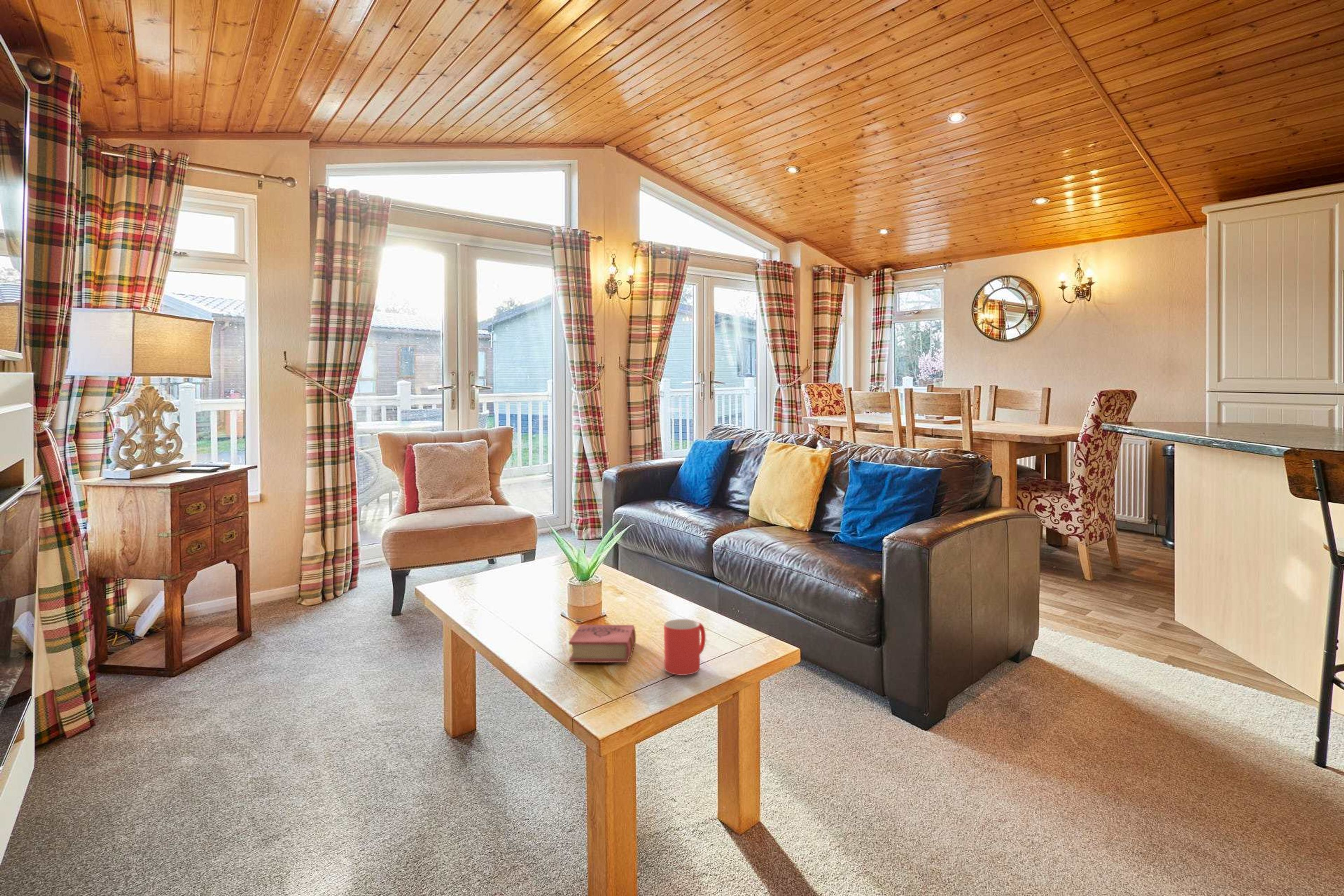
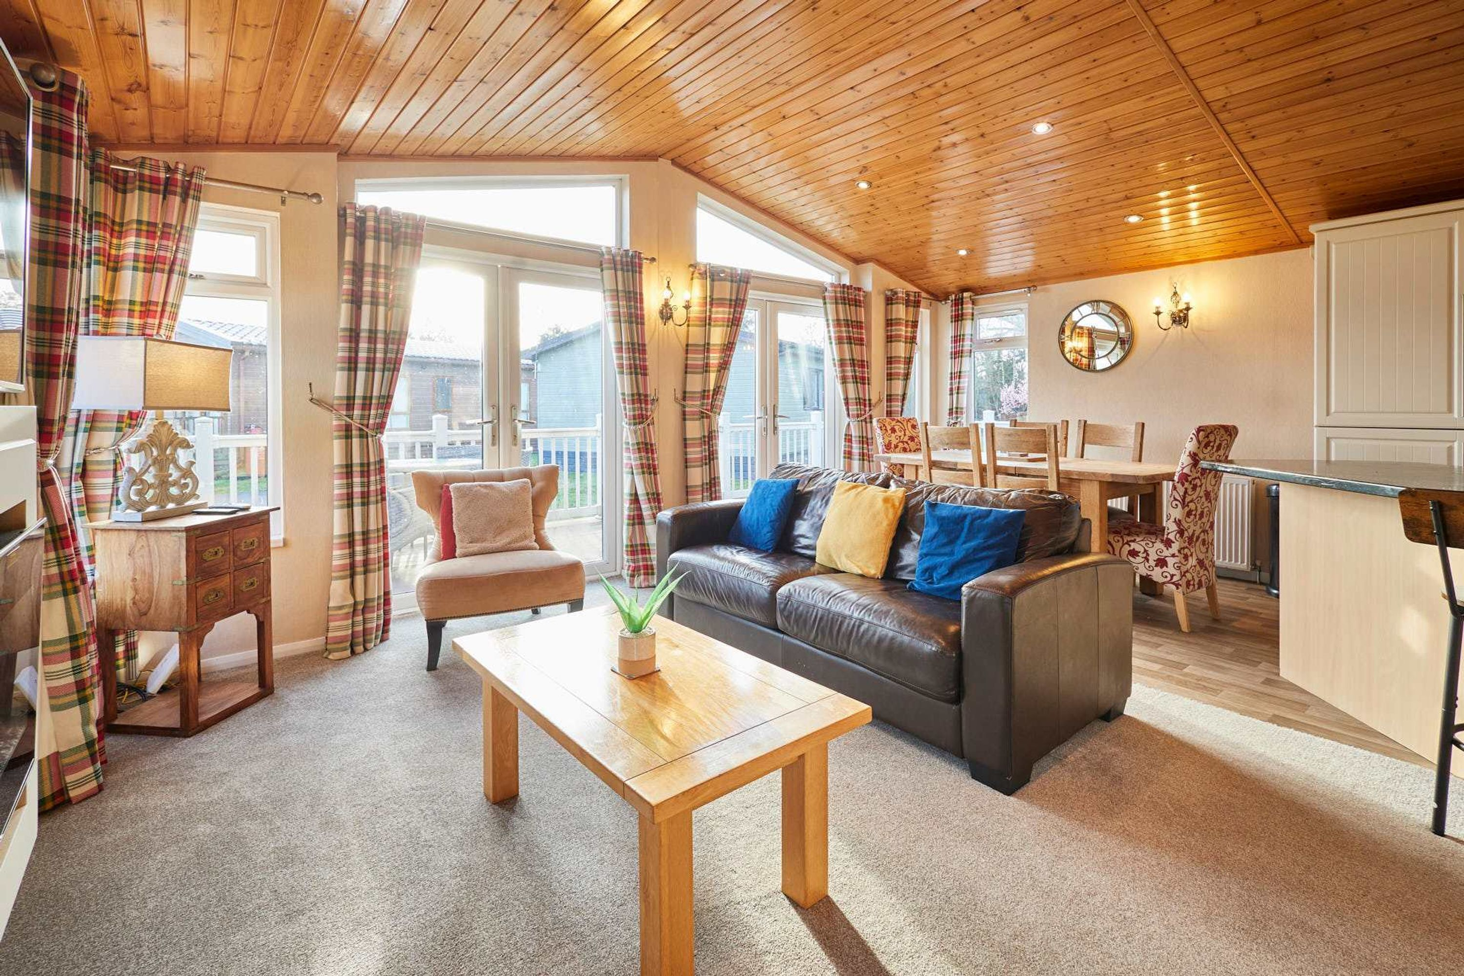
- book (604, 642)
- mug (687, 645)
